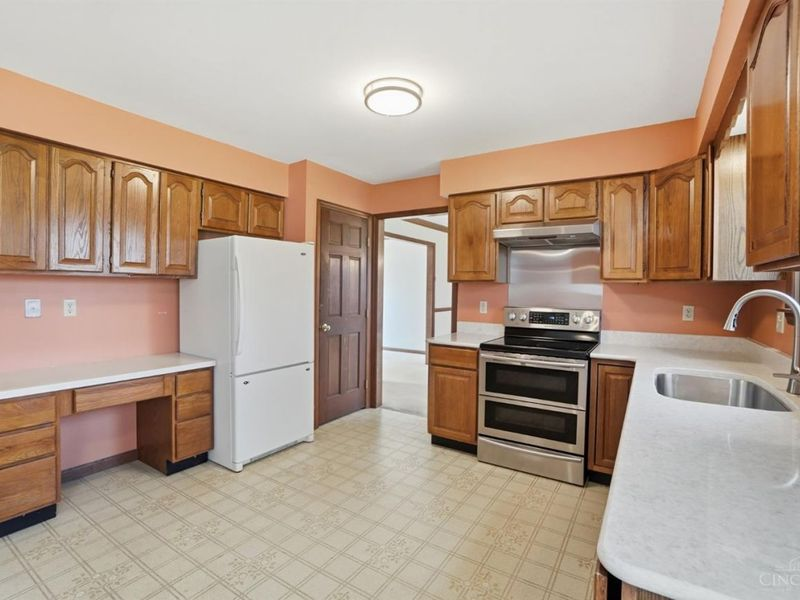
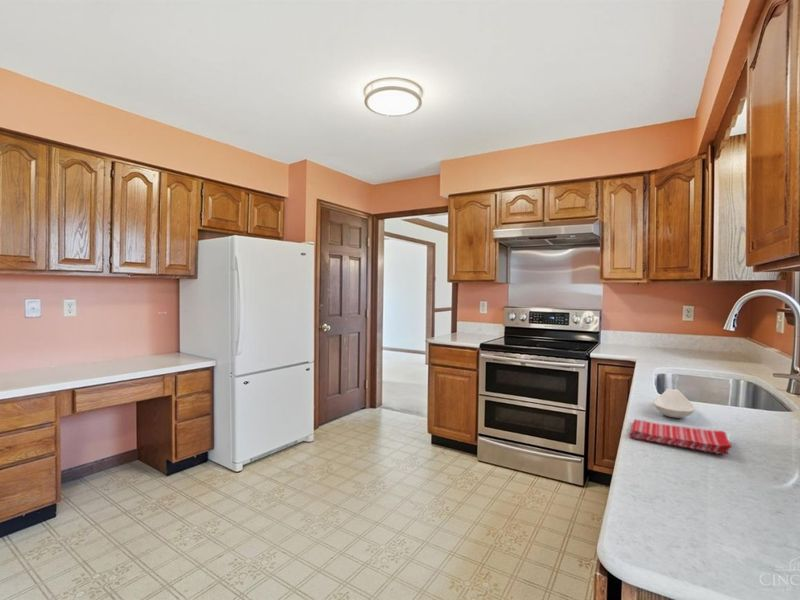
+ spoon rest (672, 401)
+ dish towel (677, 433)
